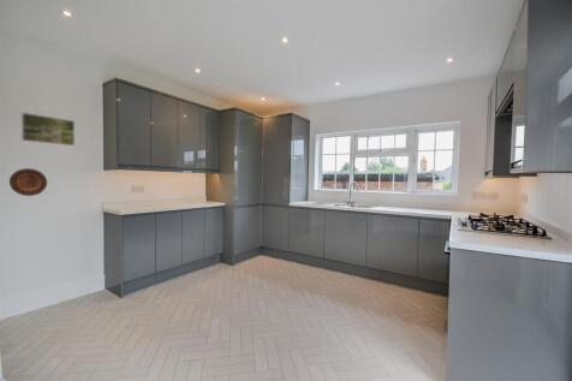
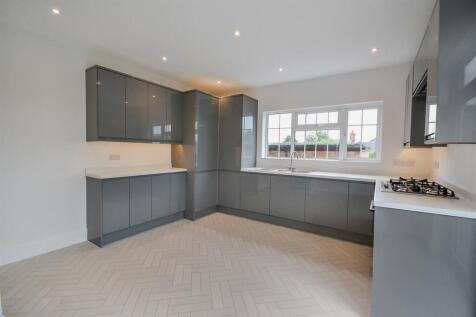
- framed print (49, 130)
- decorative plate (29, 181)
